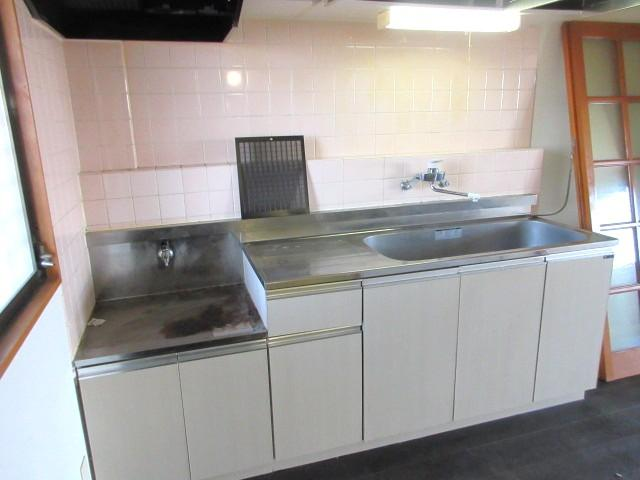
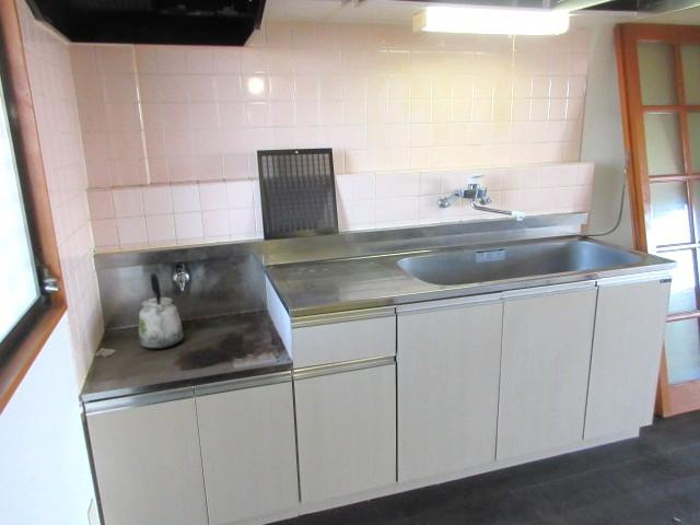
+ kettle (156, 307)
